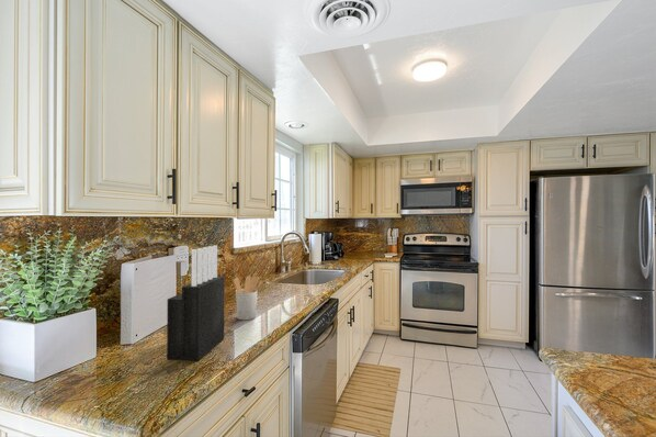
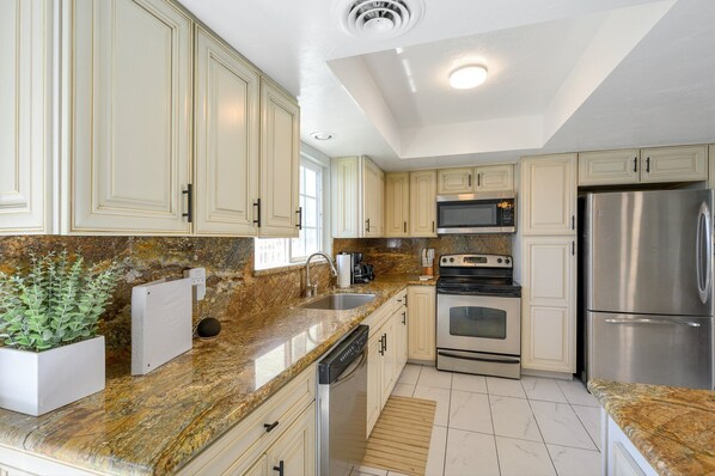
- utensil holder (248, 295)
- knife block (194, 298)
